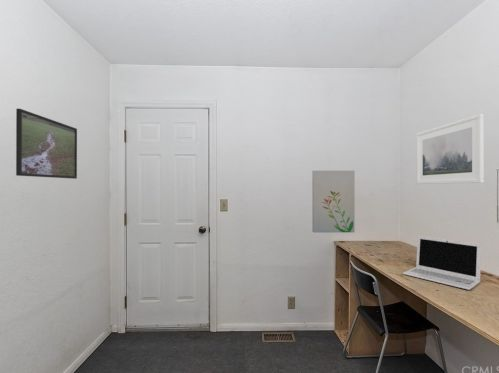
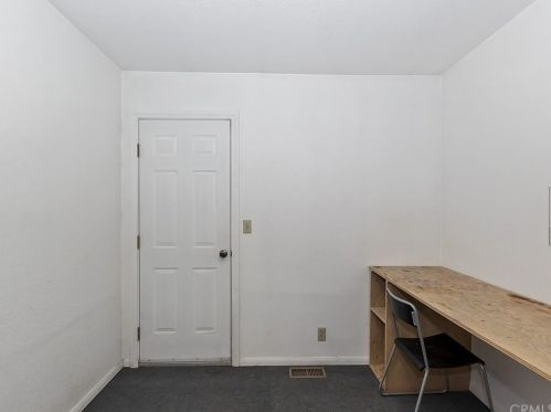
- wall art (333, 201)
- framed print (445, 154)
- laptop (440, 259)
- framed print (51, 148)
